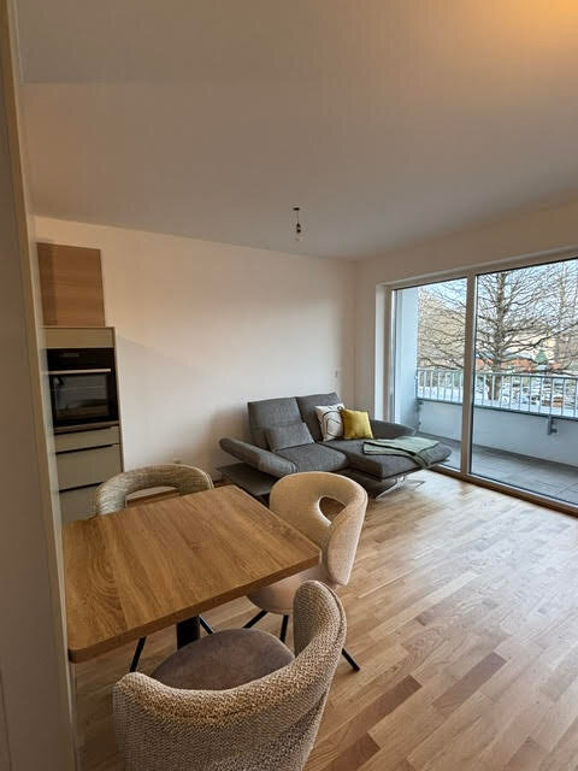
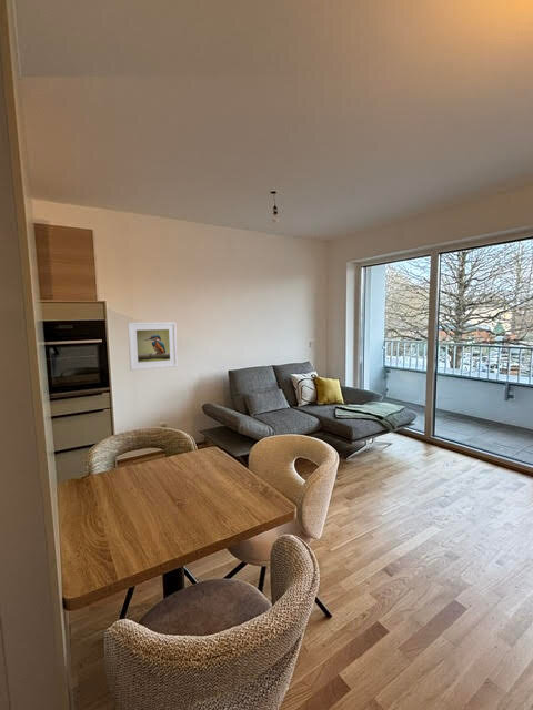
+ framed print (153, 345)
